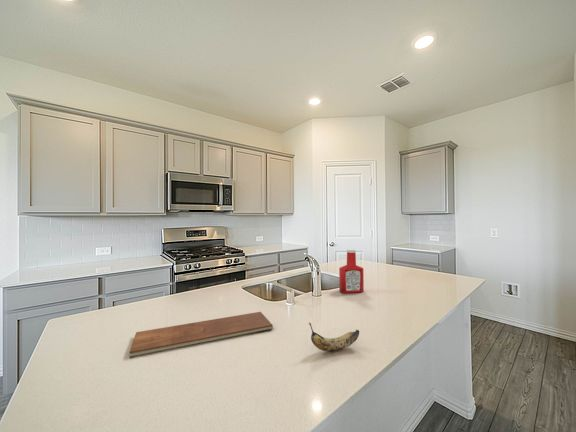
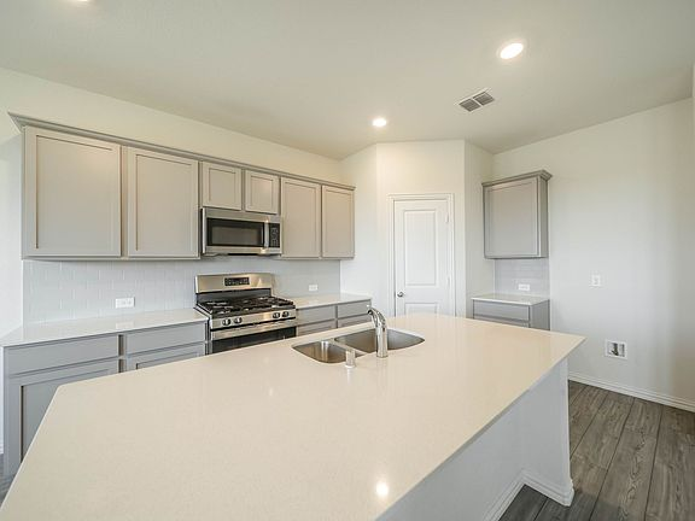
- banana (335, 338)
- soap bottle (351, 270)
- chopping board (206, 330)
